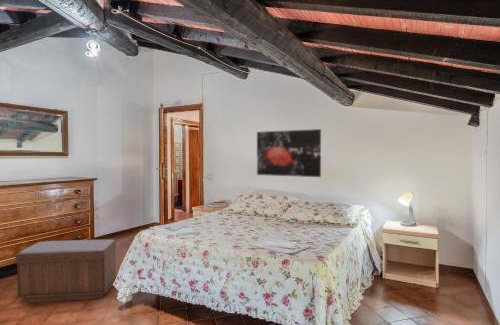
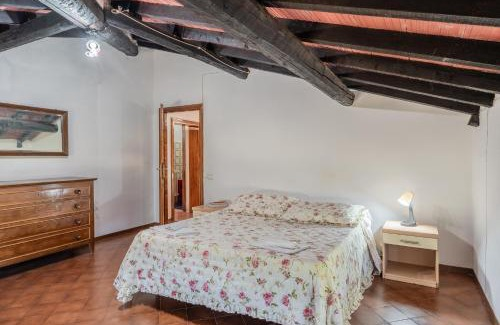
- bench (70, 268)
- wall art (287, 153)
